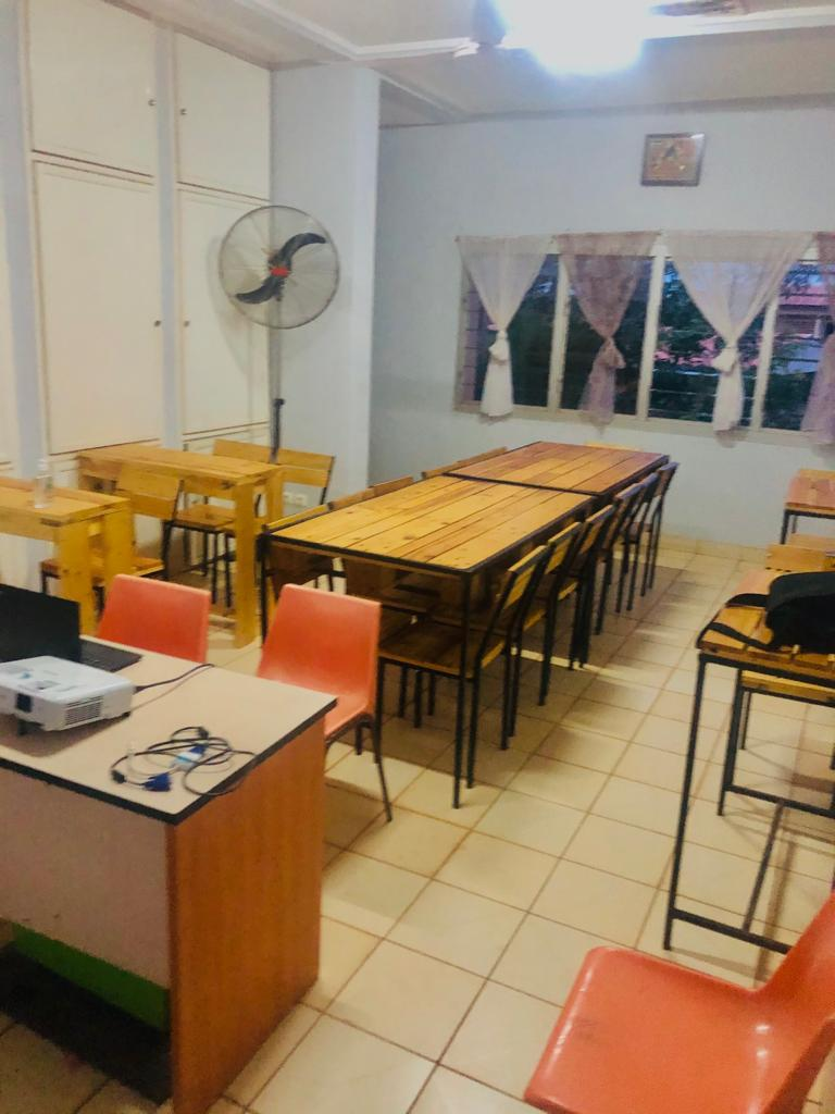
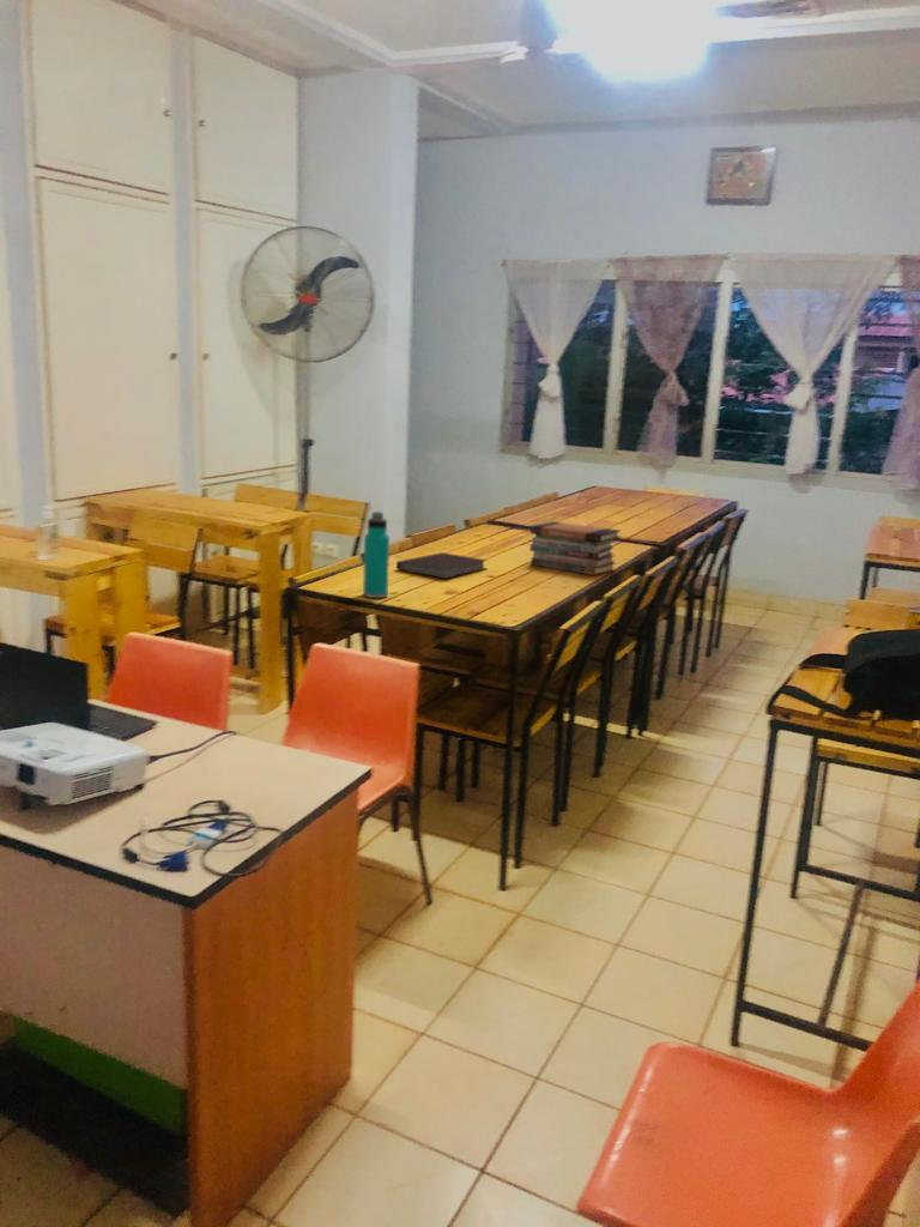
+ water bottle (376, 554)
+ book stack (573, 546)
+ notebook (442, 564)
